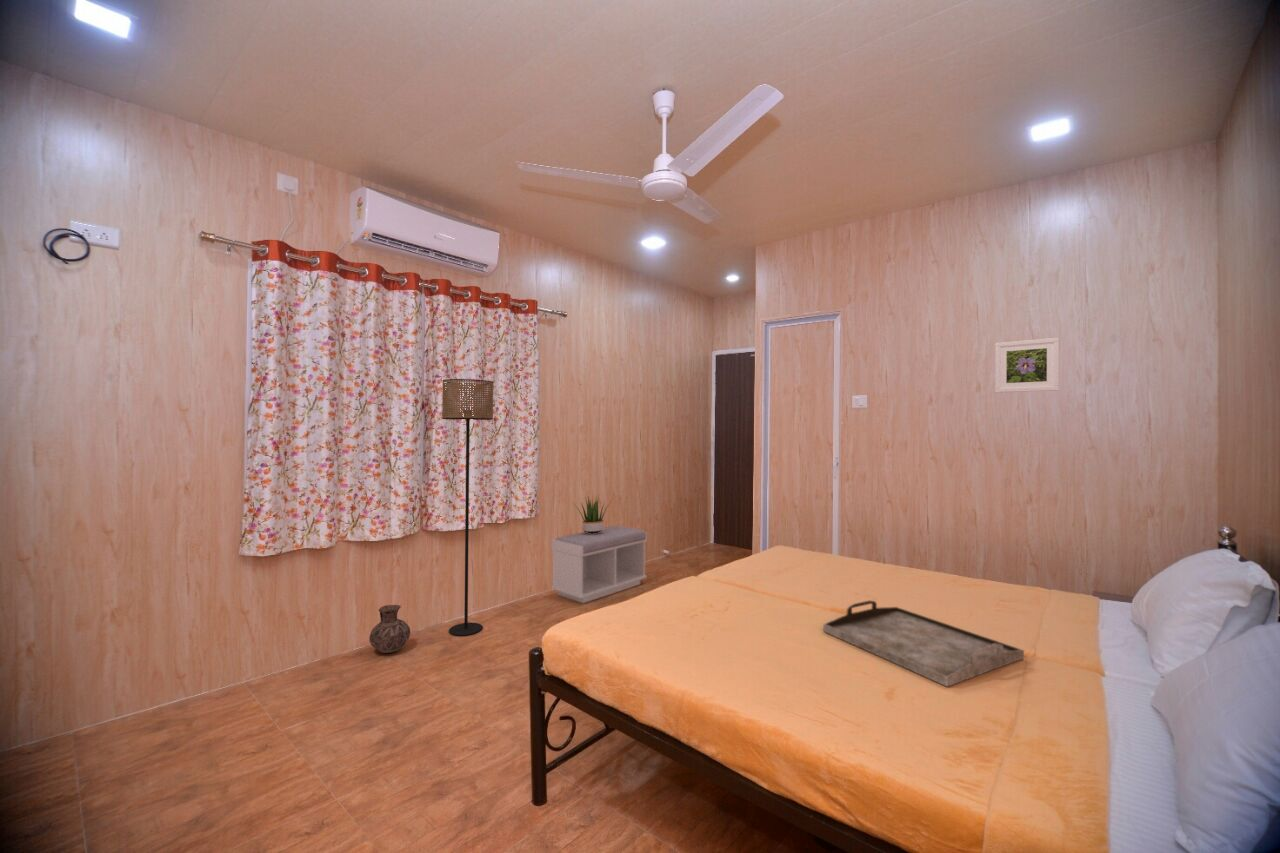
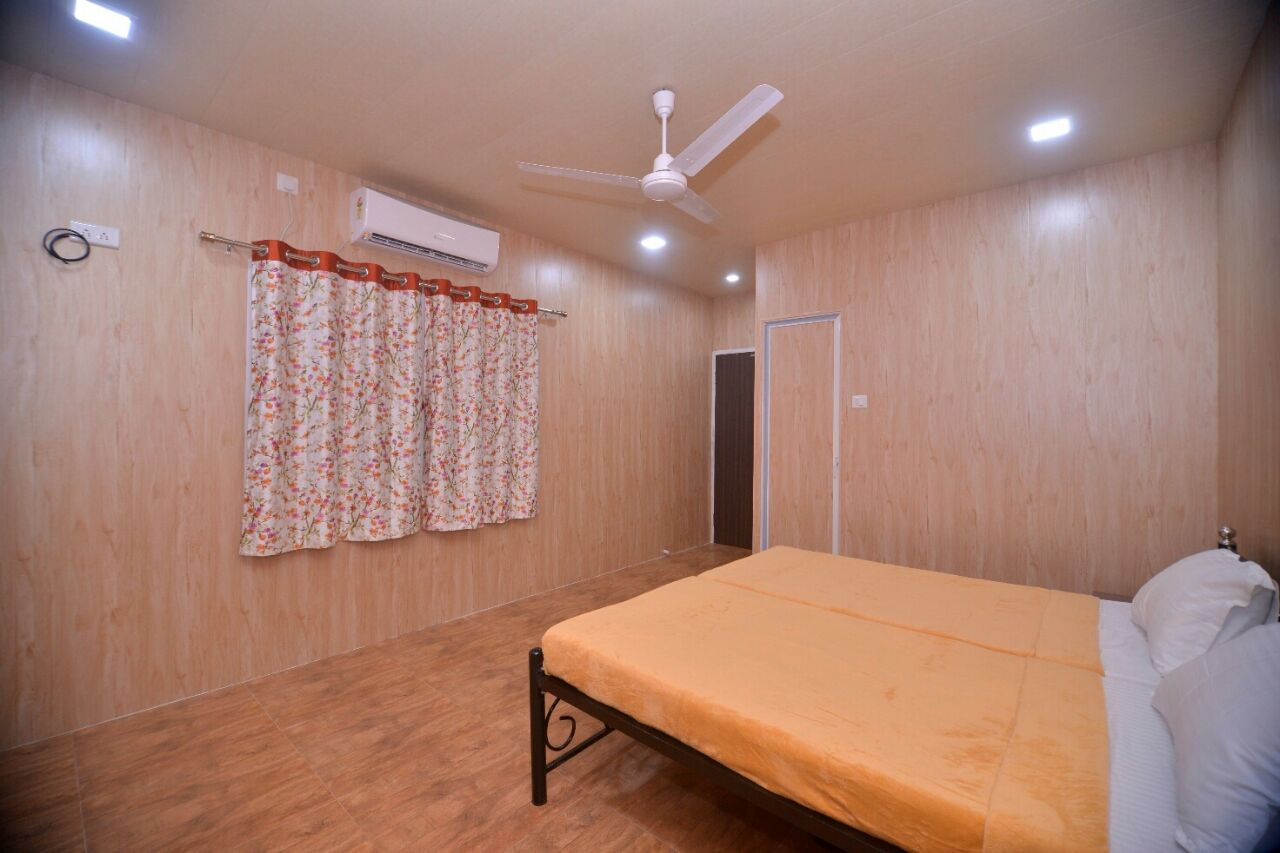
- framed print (1026, 366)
- potted plant (593, 514)
- bench (601, 560)
- floor lamp (467, 505)
- ceramic jug (390, 628)
- serving tray (917, 632)
